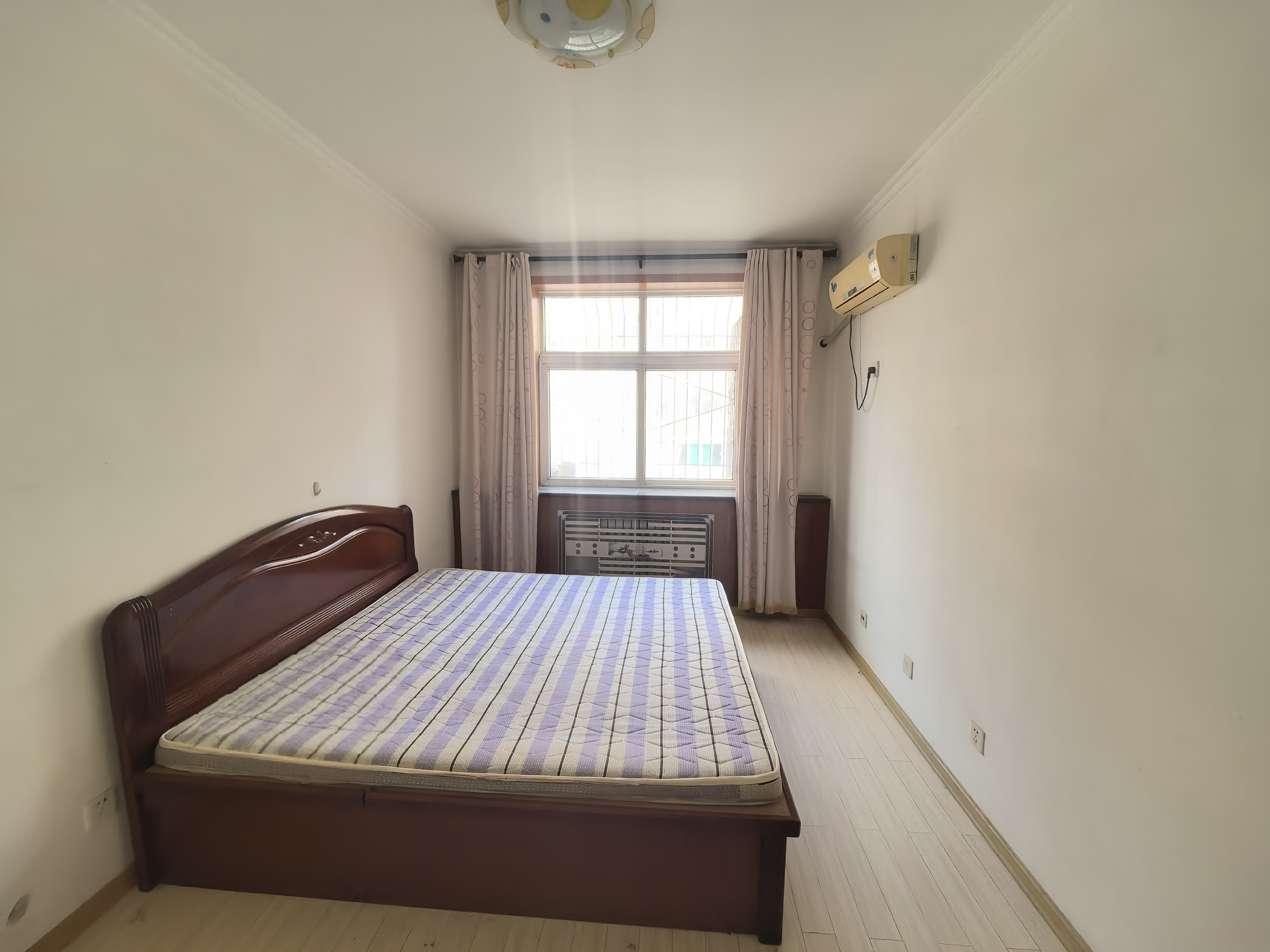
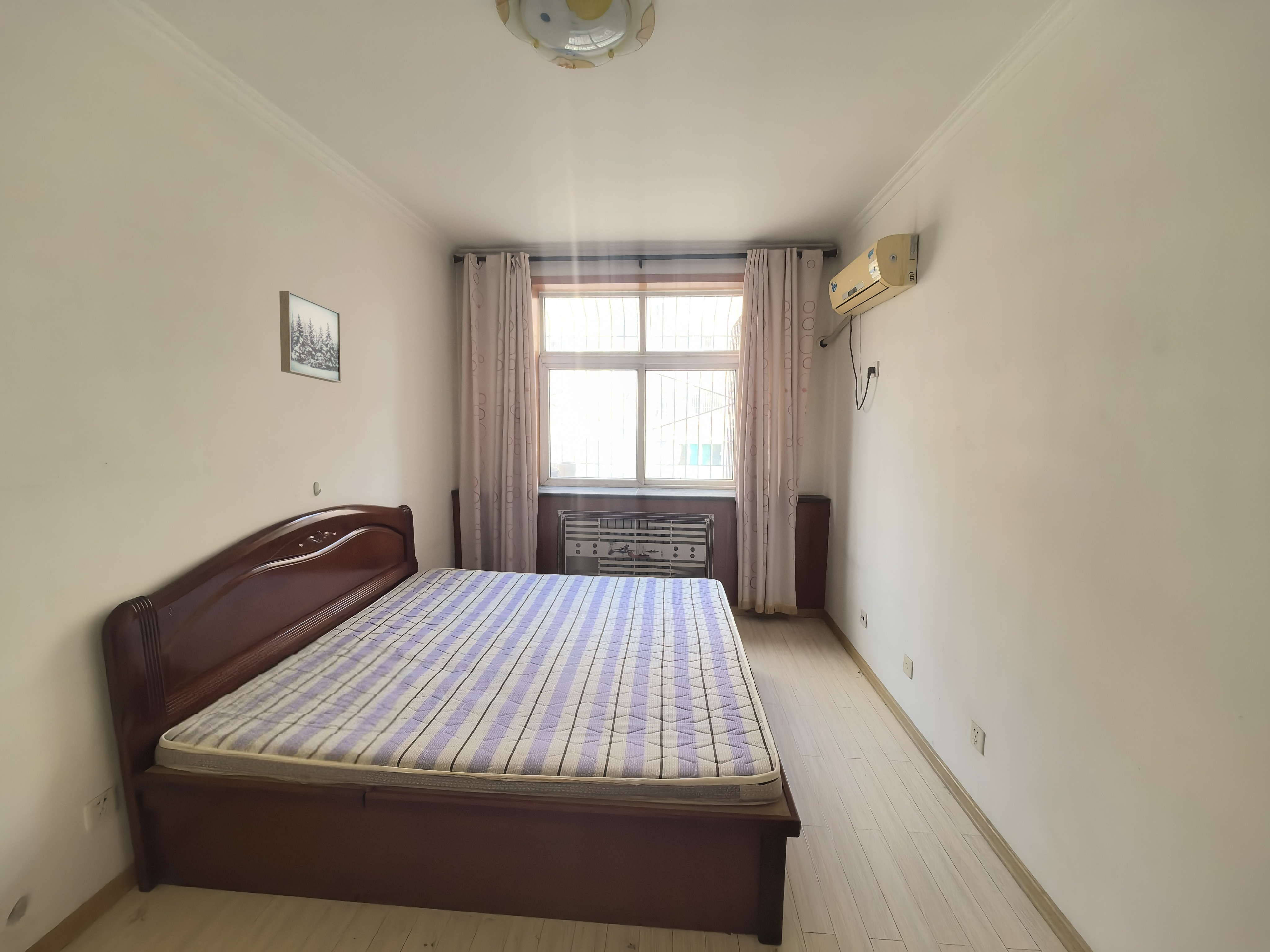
+ wall art (313, 340)
